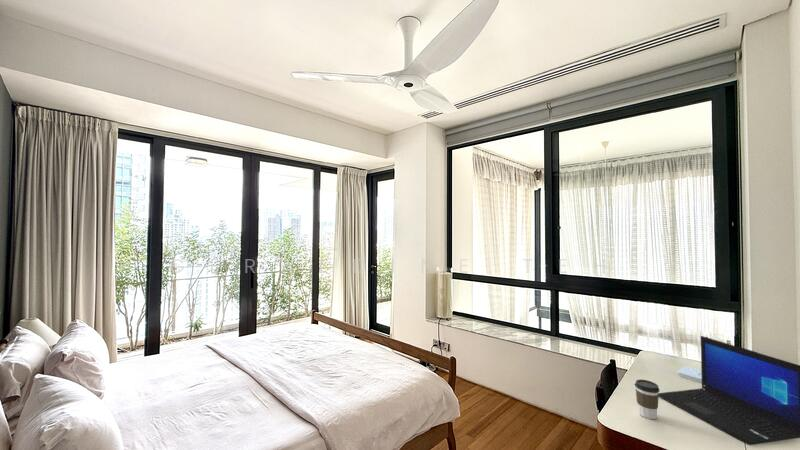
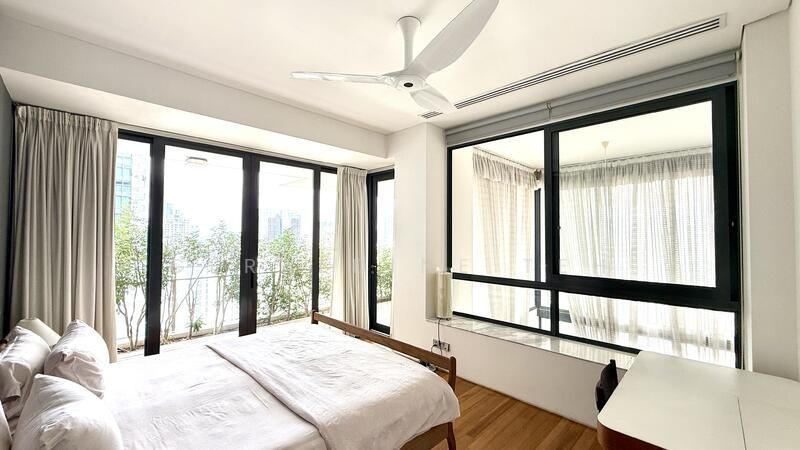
- laptop (722, 382)
- notepad (701, 378)
- coffee cup (647, 399)
